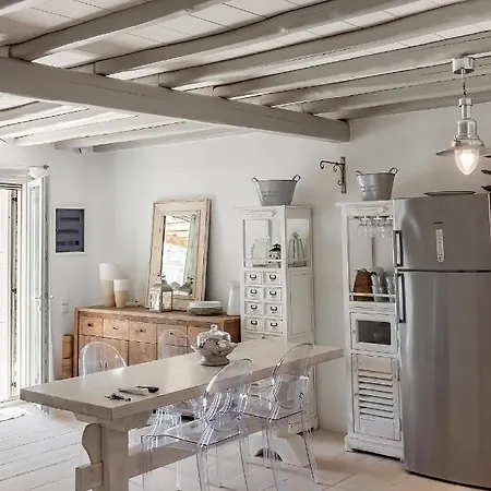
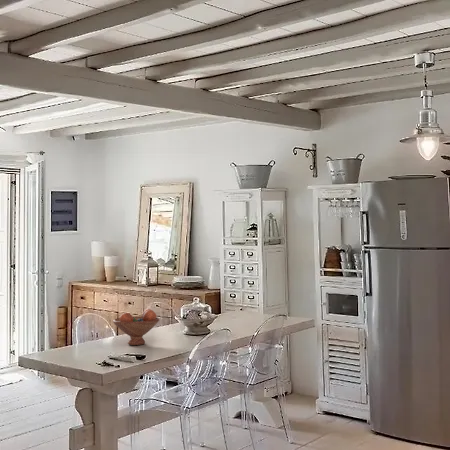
+ fruit bowl (136, 326)
